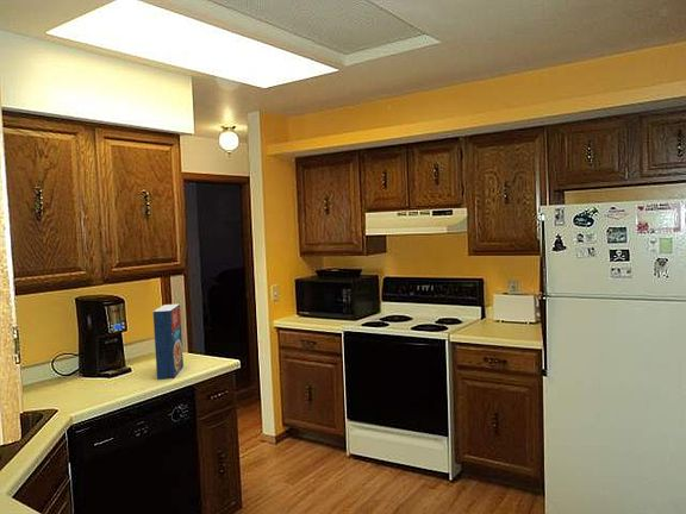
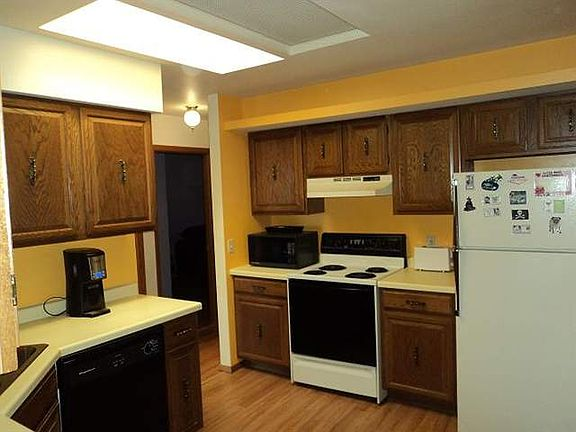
- cereal box (168, 339)
